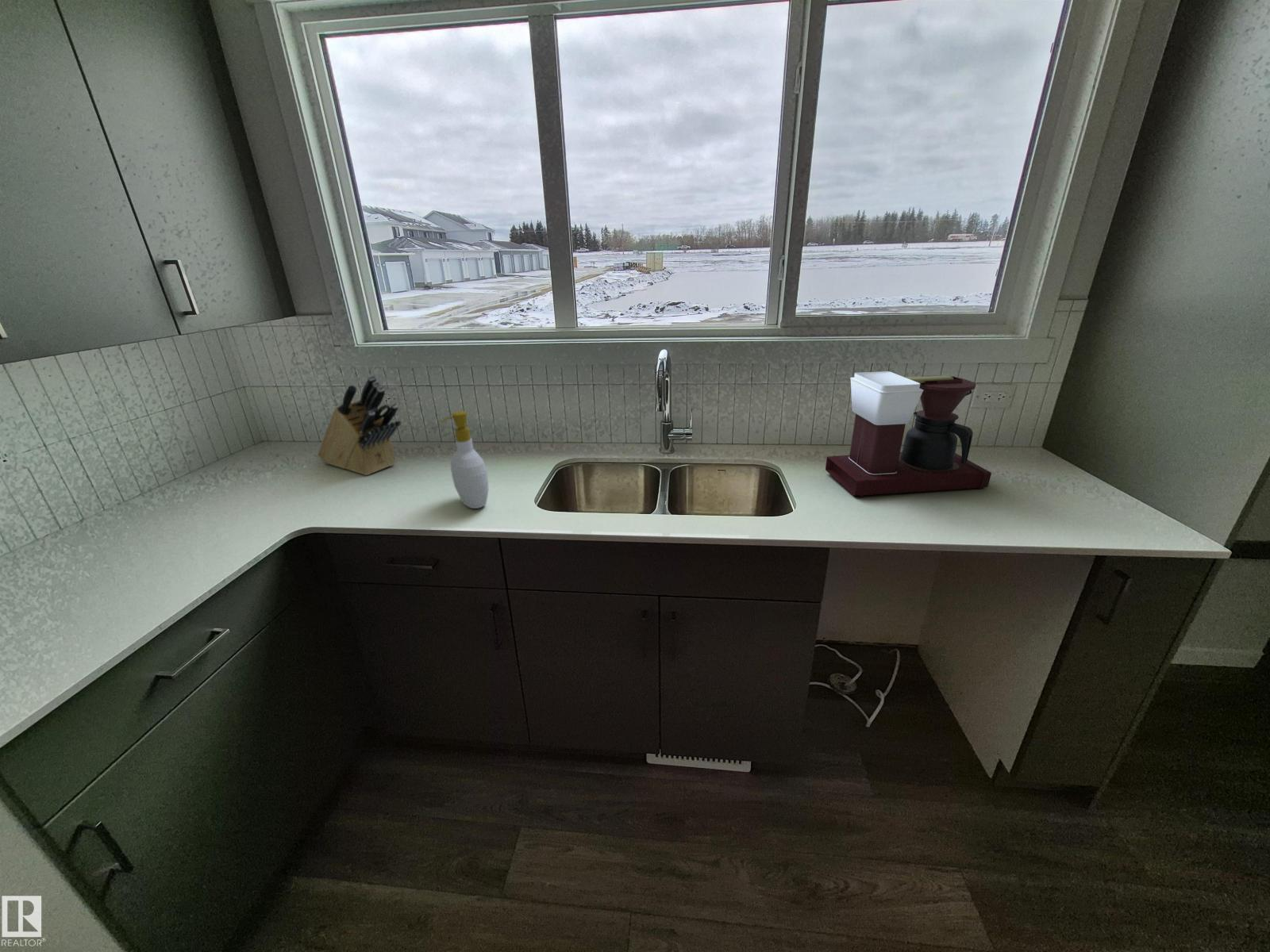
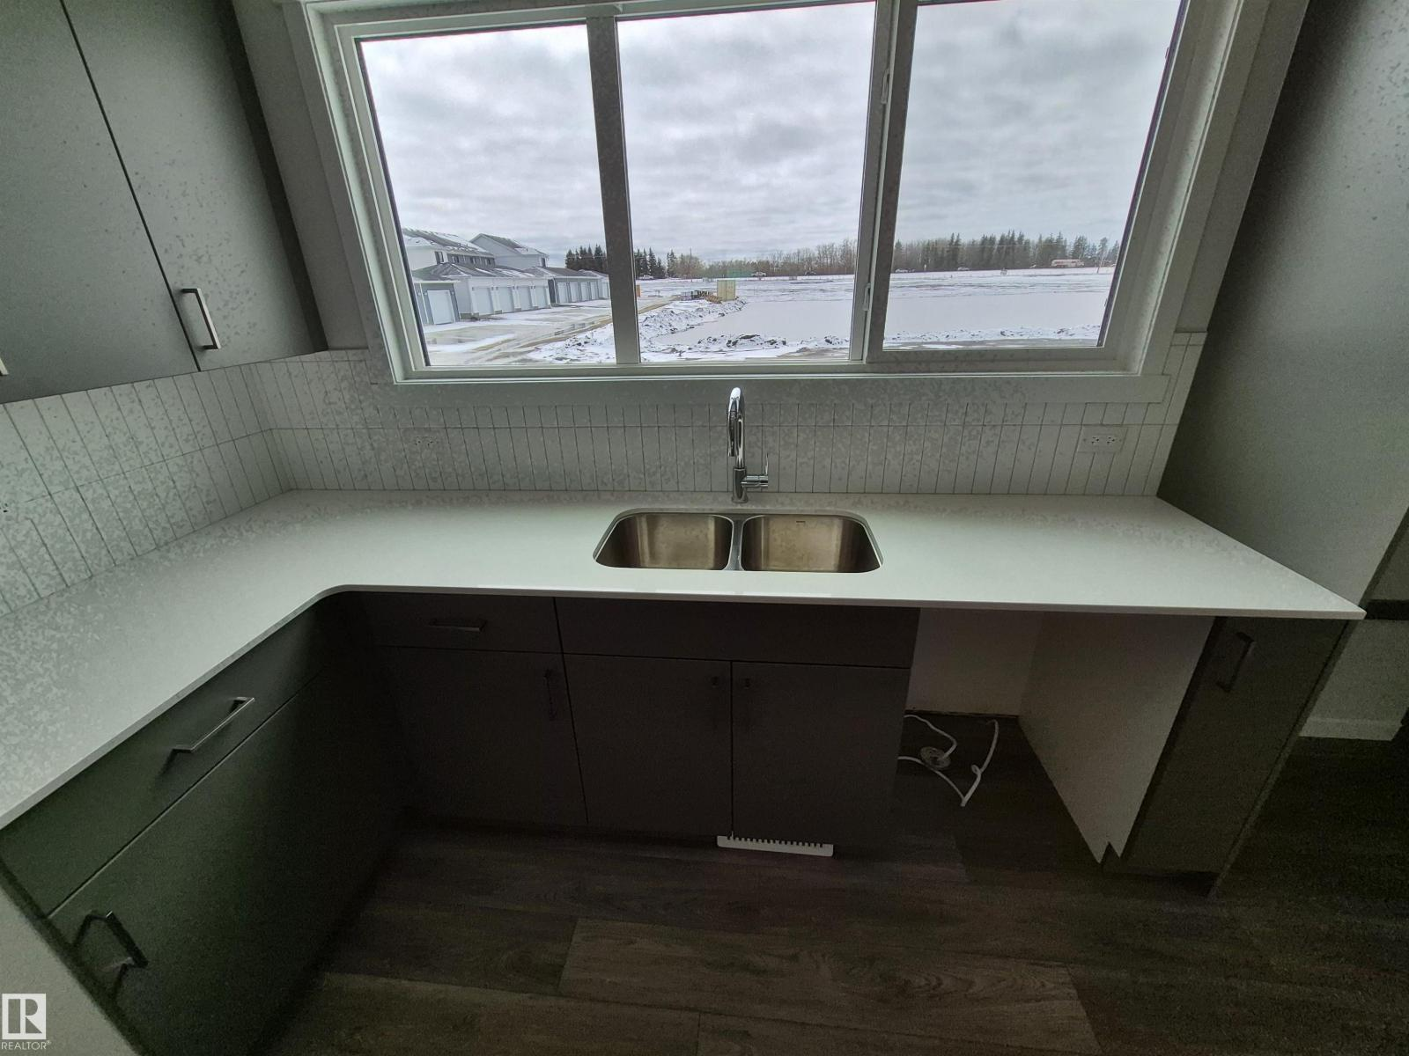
- knife block (355, 421)
- soap bottle (465, 459)
- coffee maker (912, 430)
